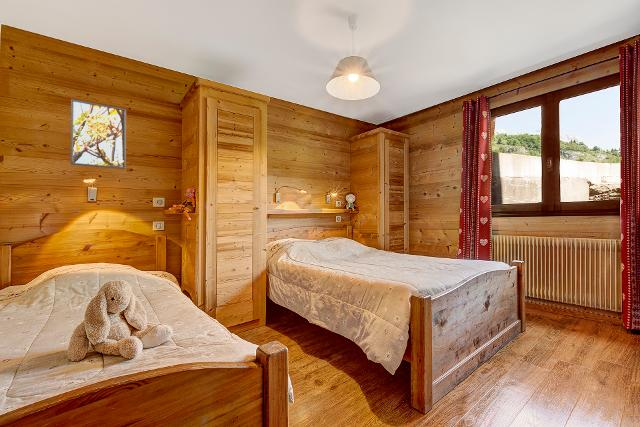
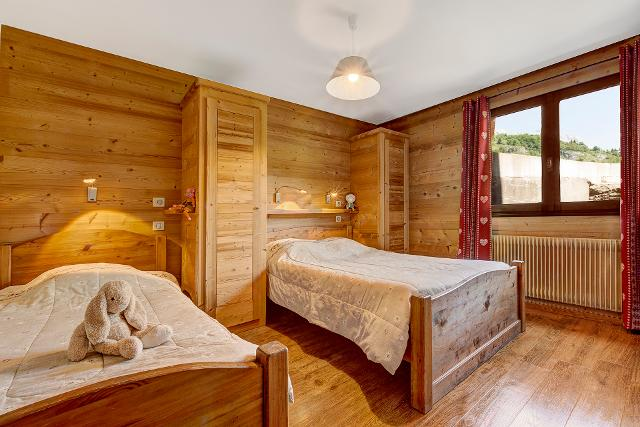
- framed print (99, 135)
